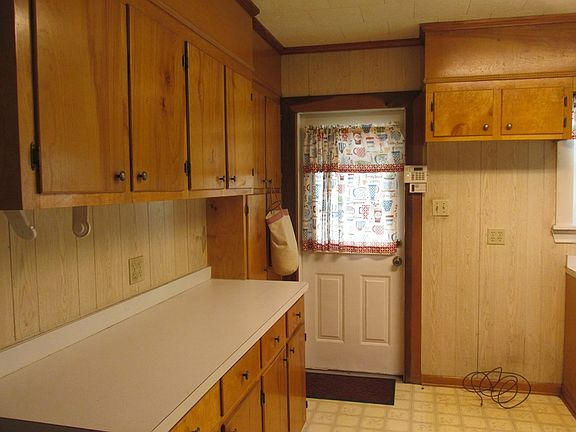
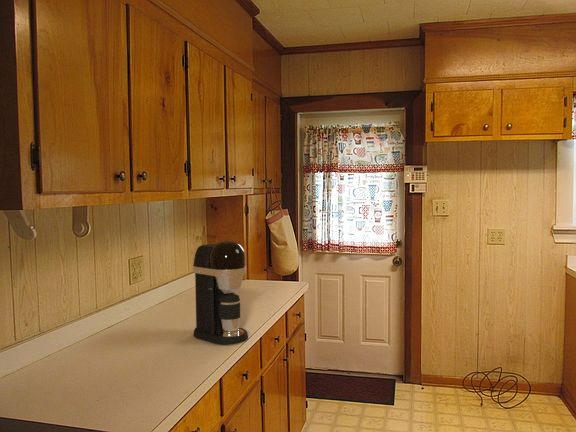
+ coffee maker (219, 288)
